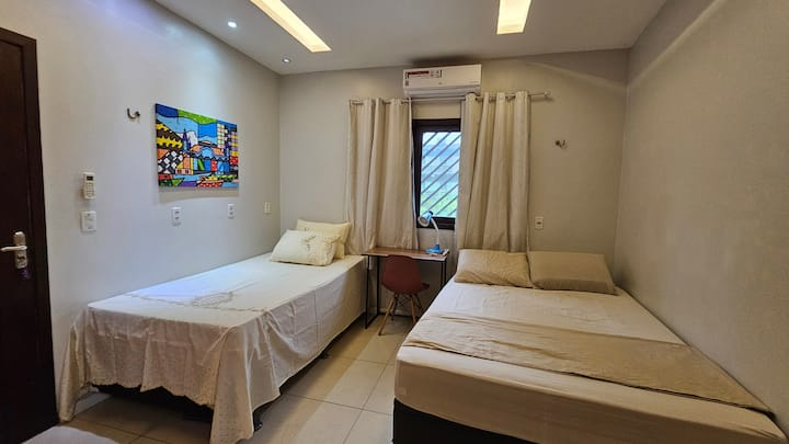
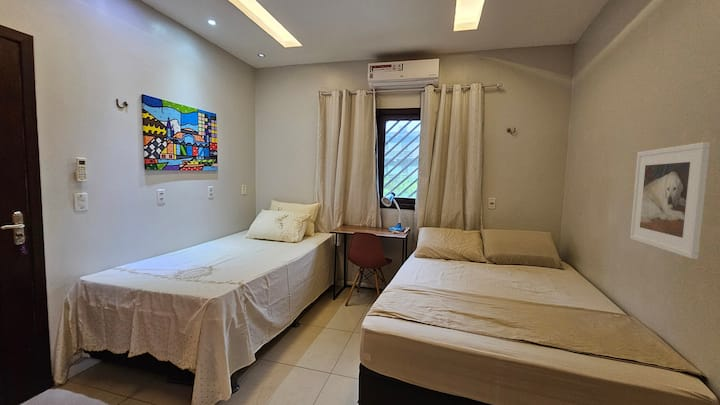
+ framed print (663, 198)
